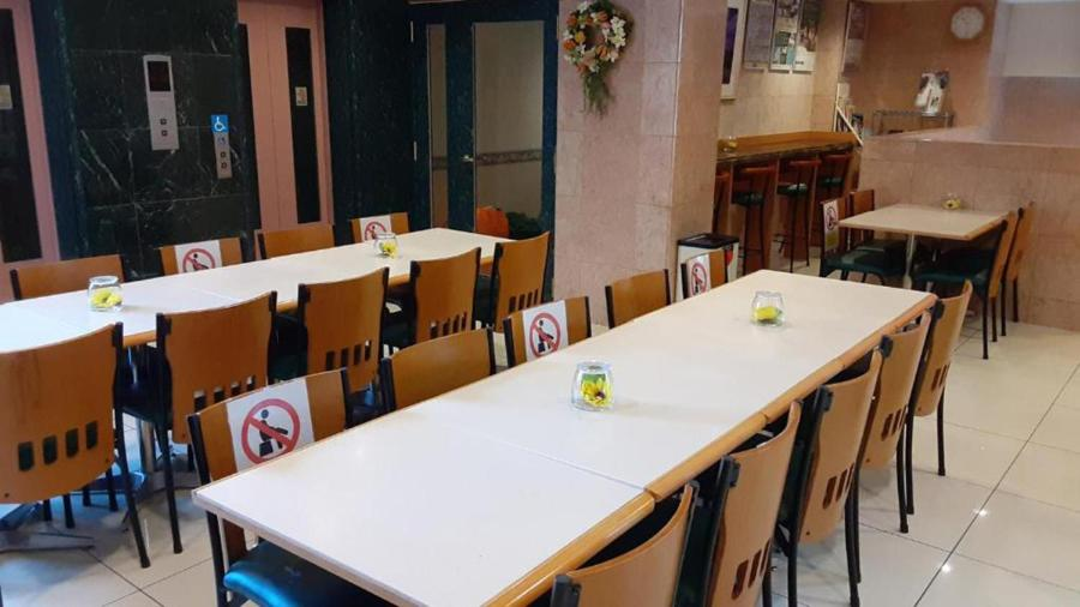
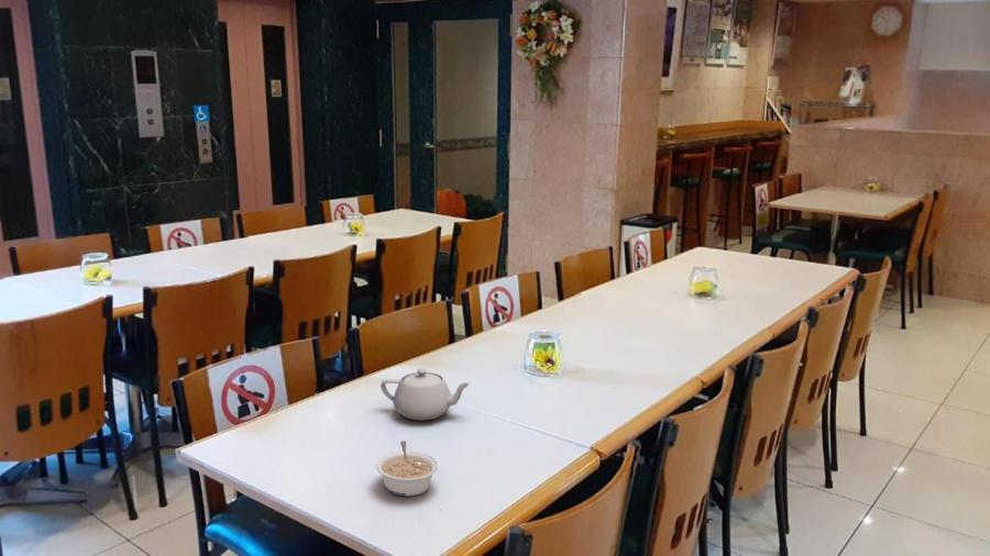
+ teapot (425, 391)
+ legume (405, 471)
